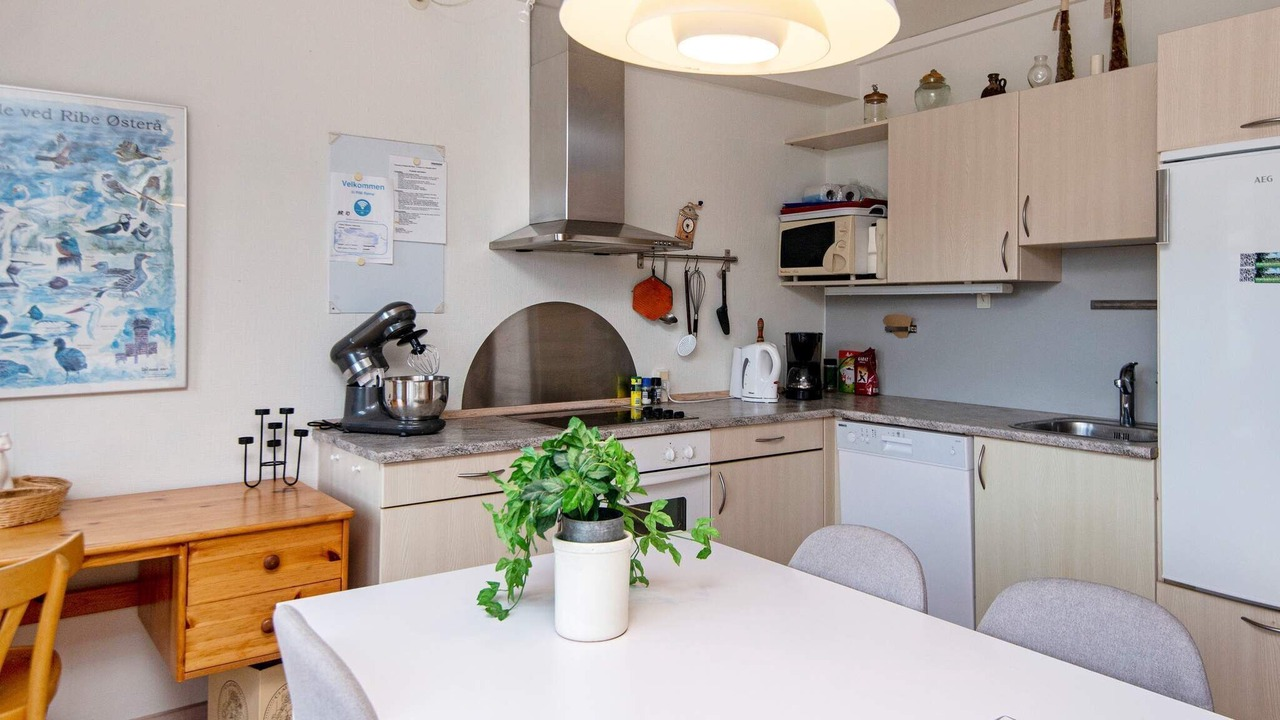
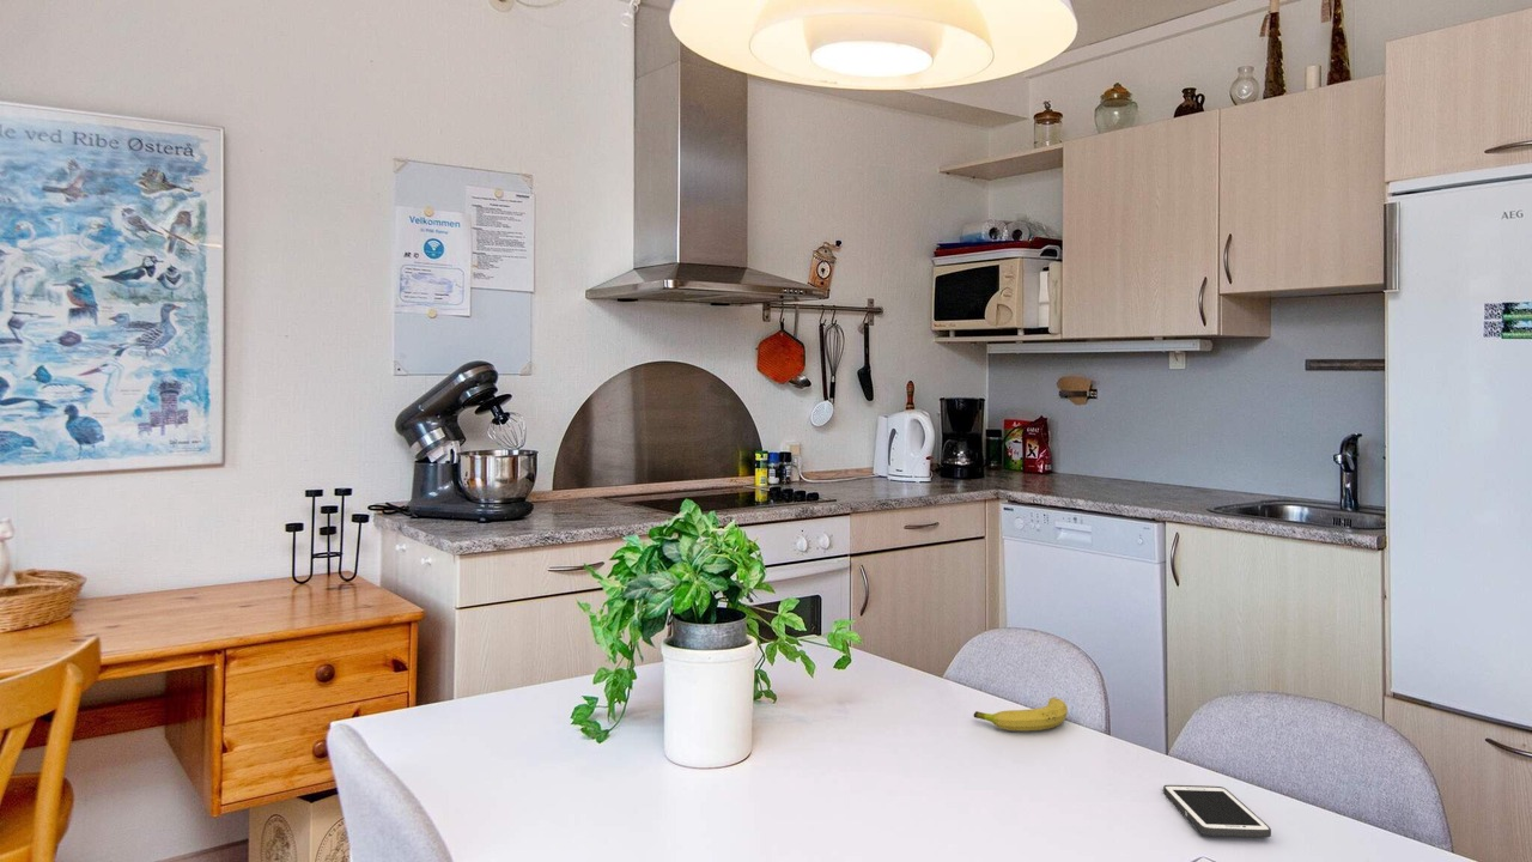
+ fruit (1021, 712)
+ cell phone (1214, 809)
